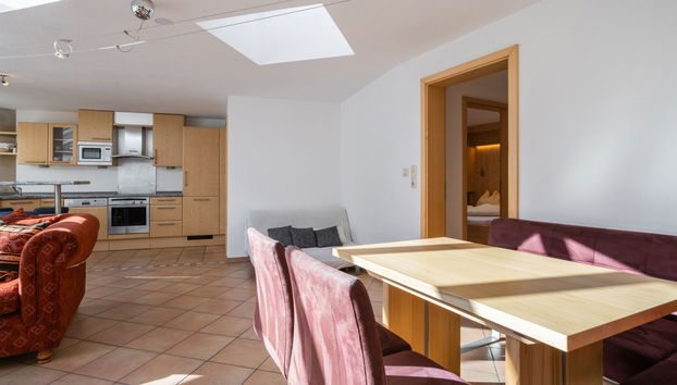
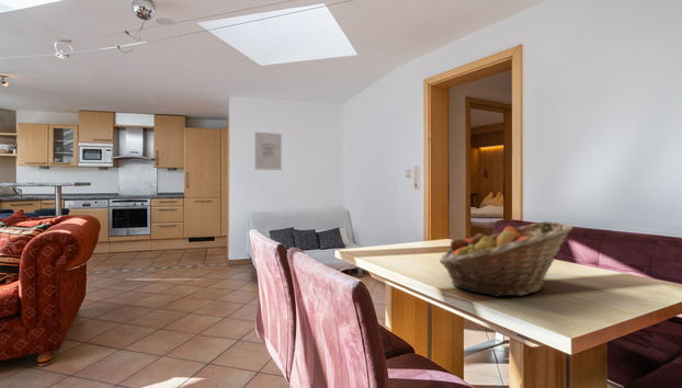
+ wall art (268, 151)
+ fruit basket (501, 252)
